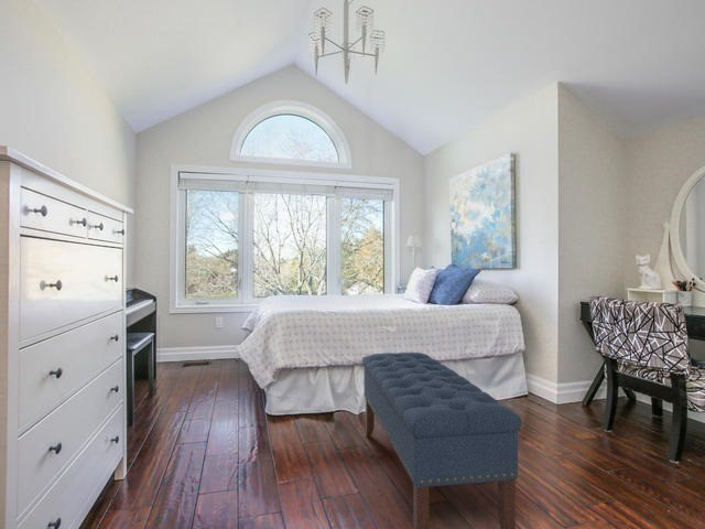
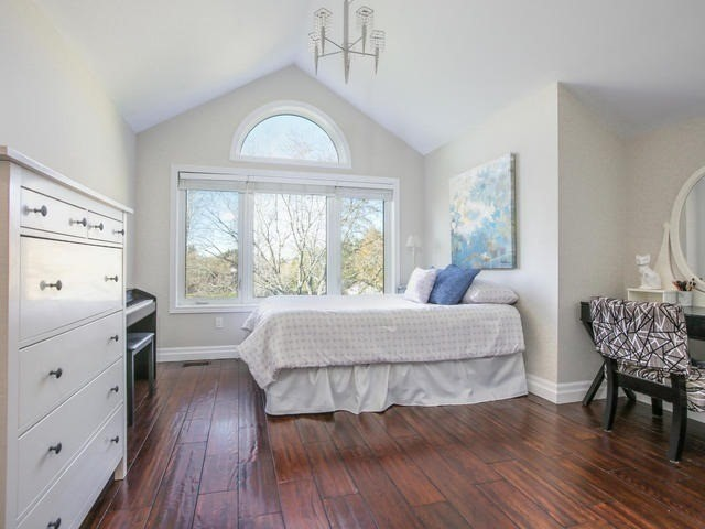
- bench (422, 423)
